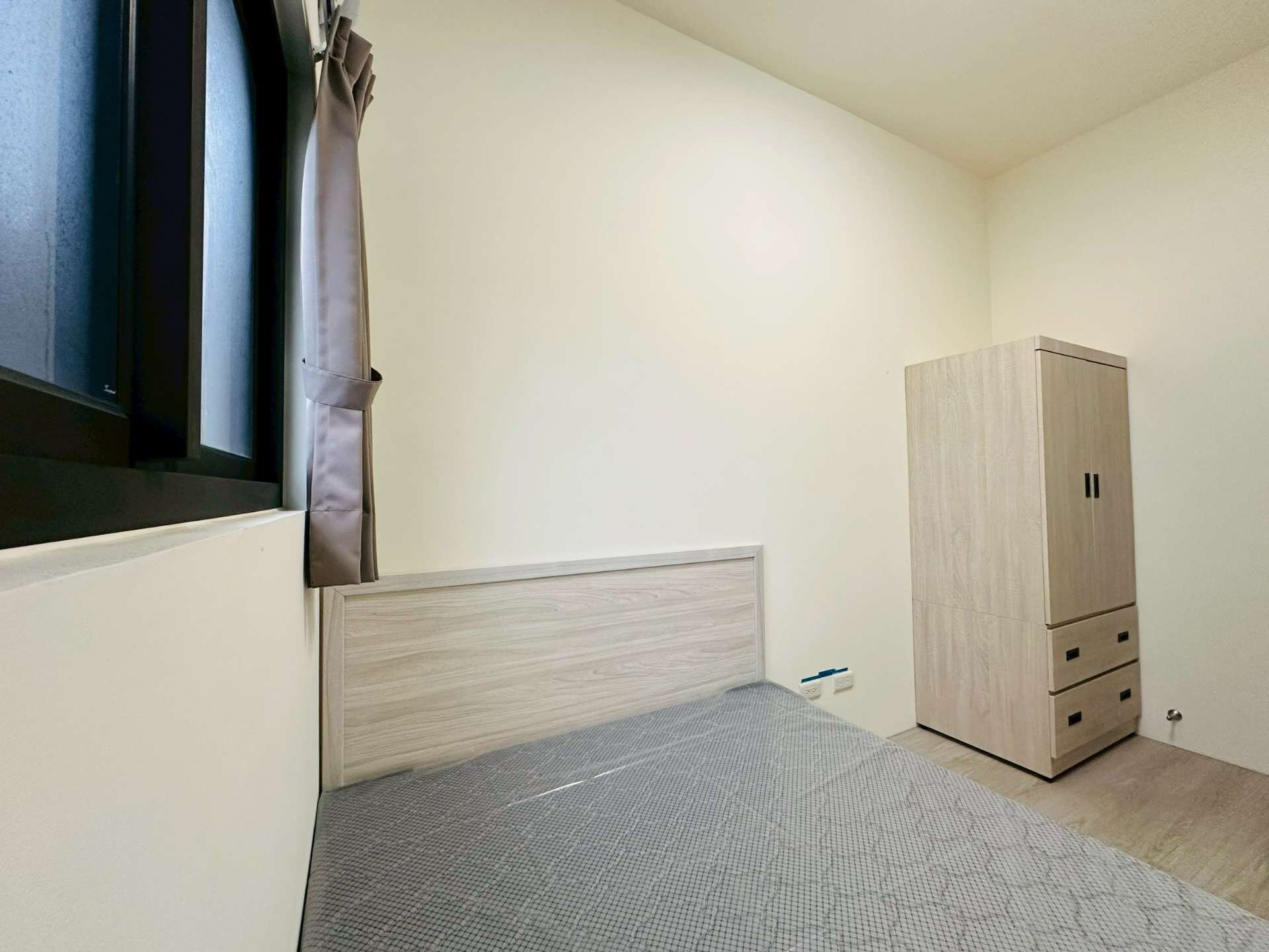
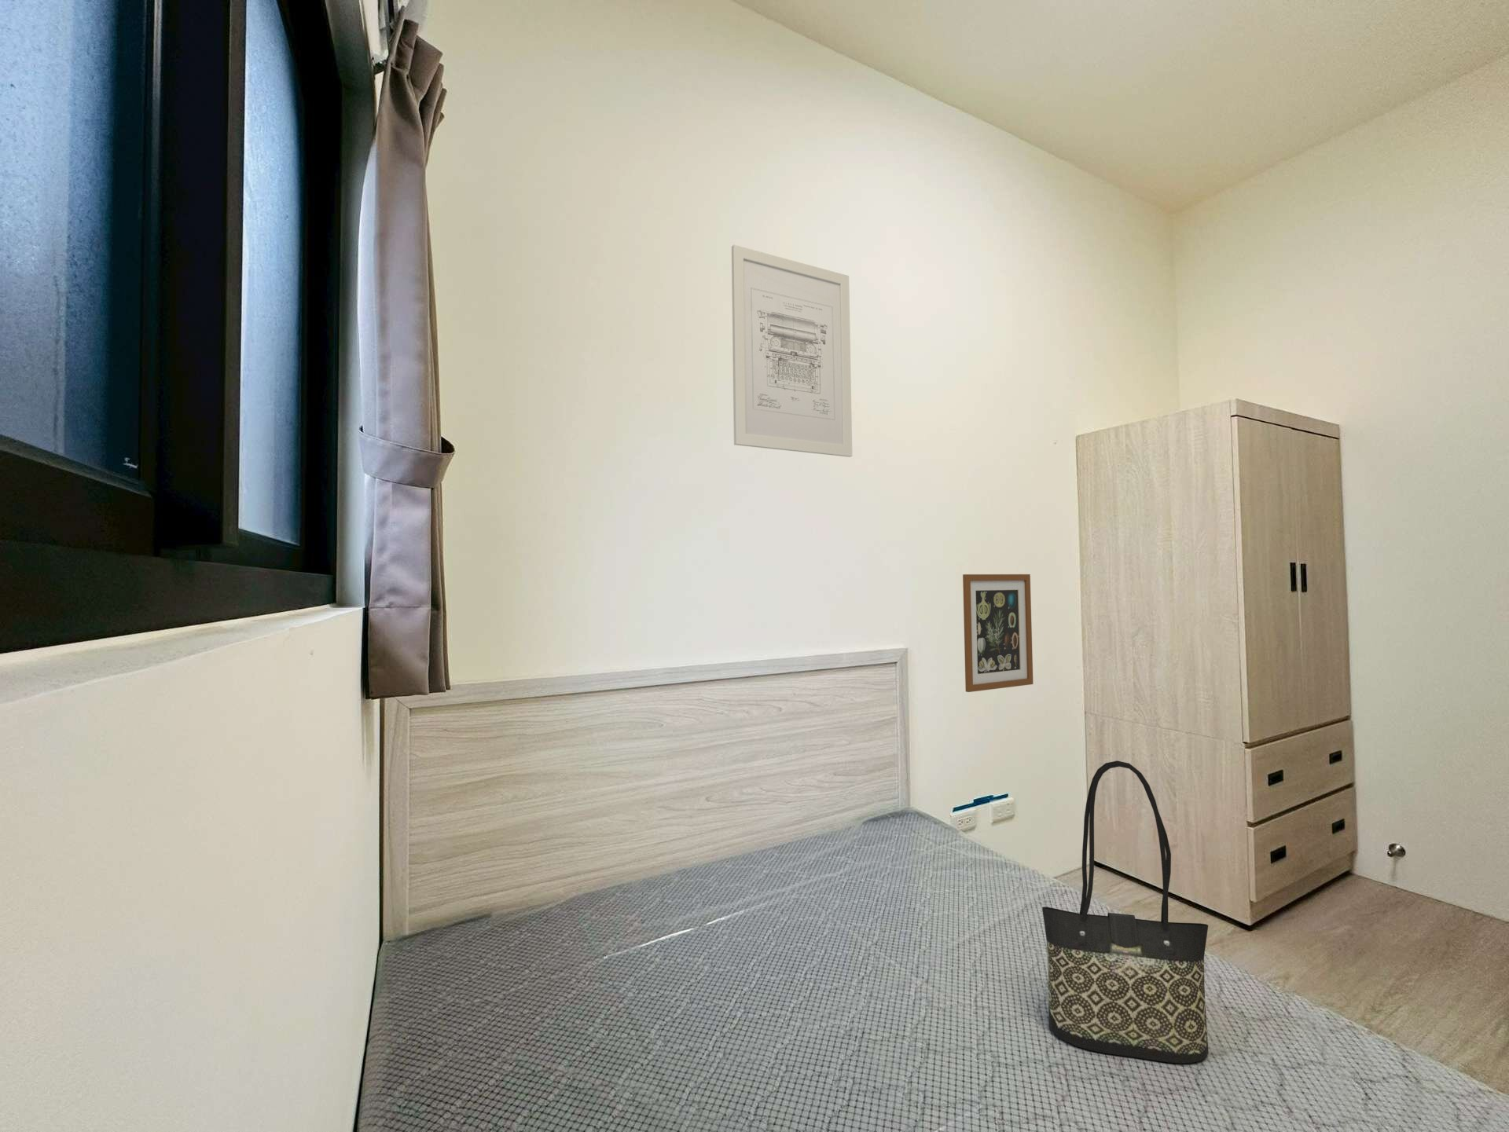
+ wall art (794, 356)
+ tote bag (1121, 913)
+ wall art (999, 631)
